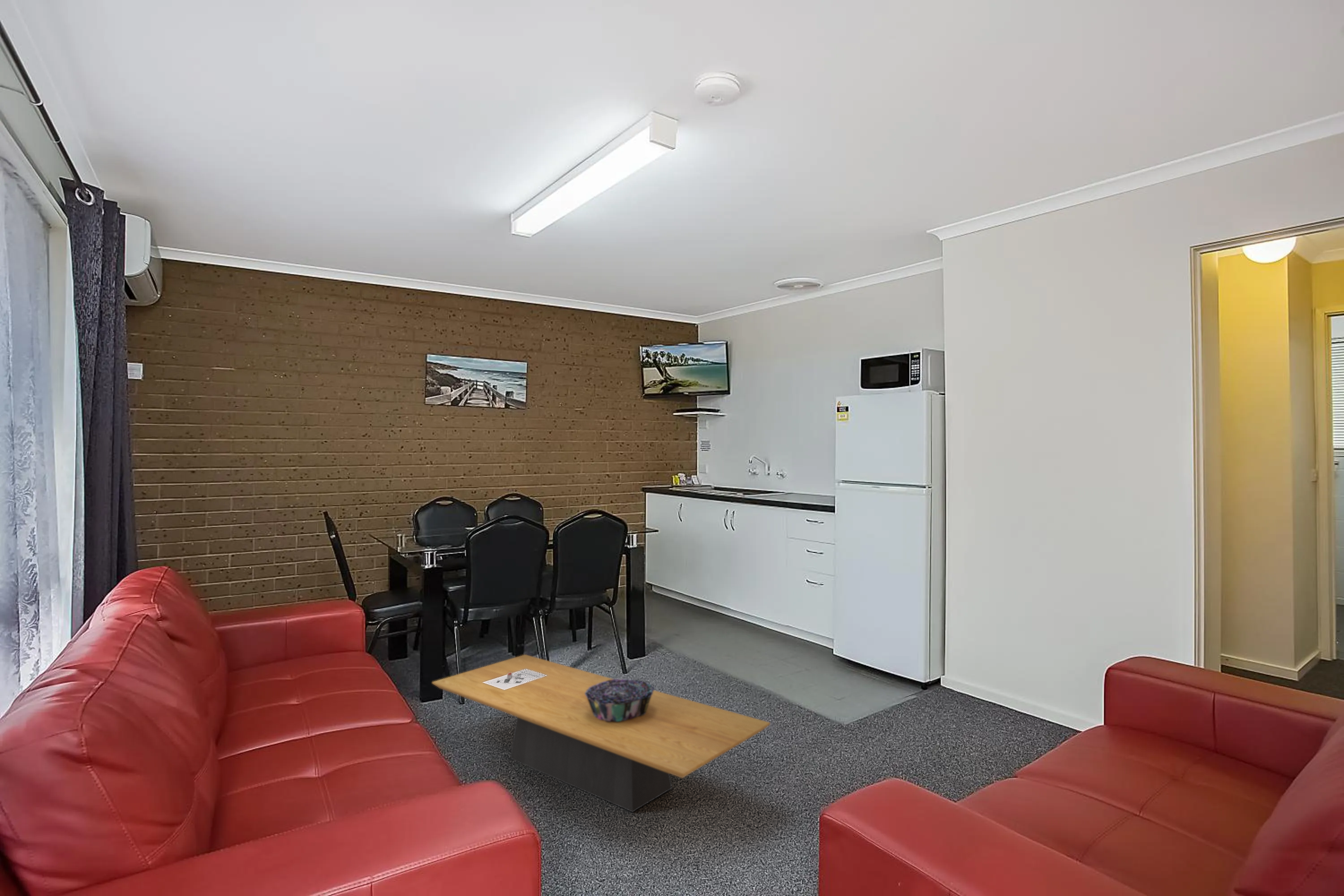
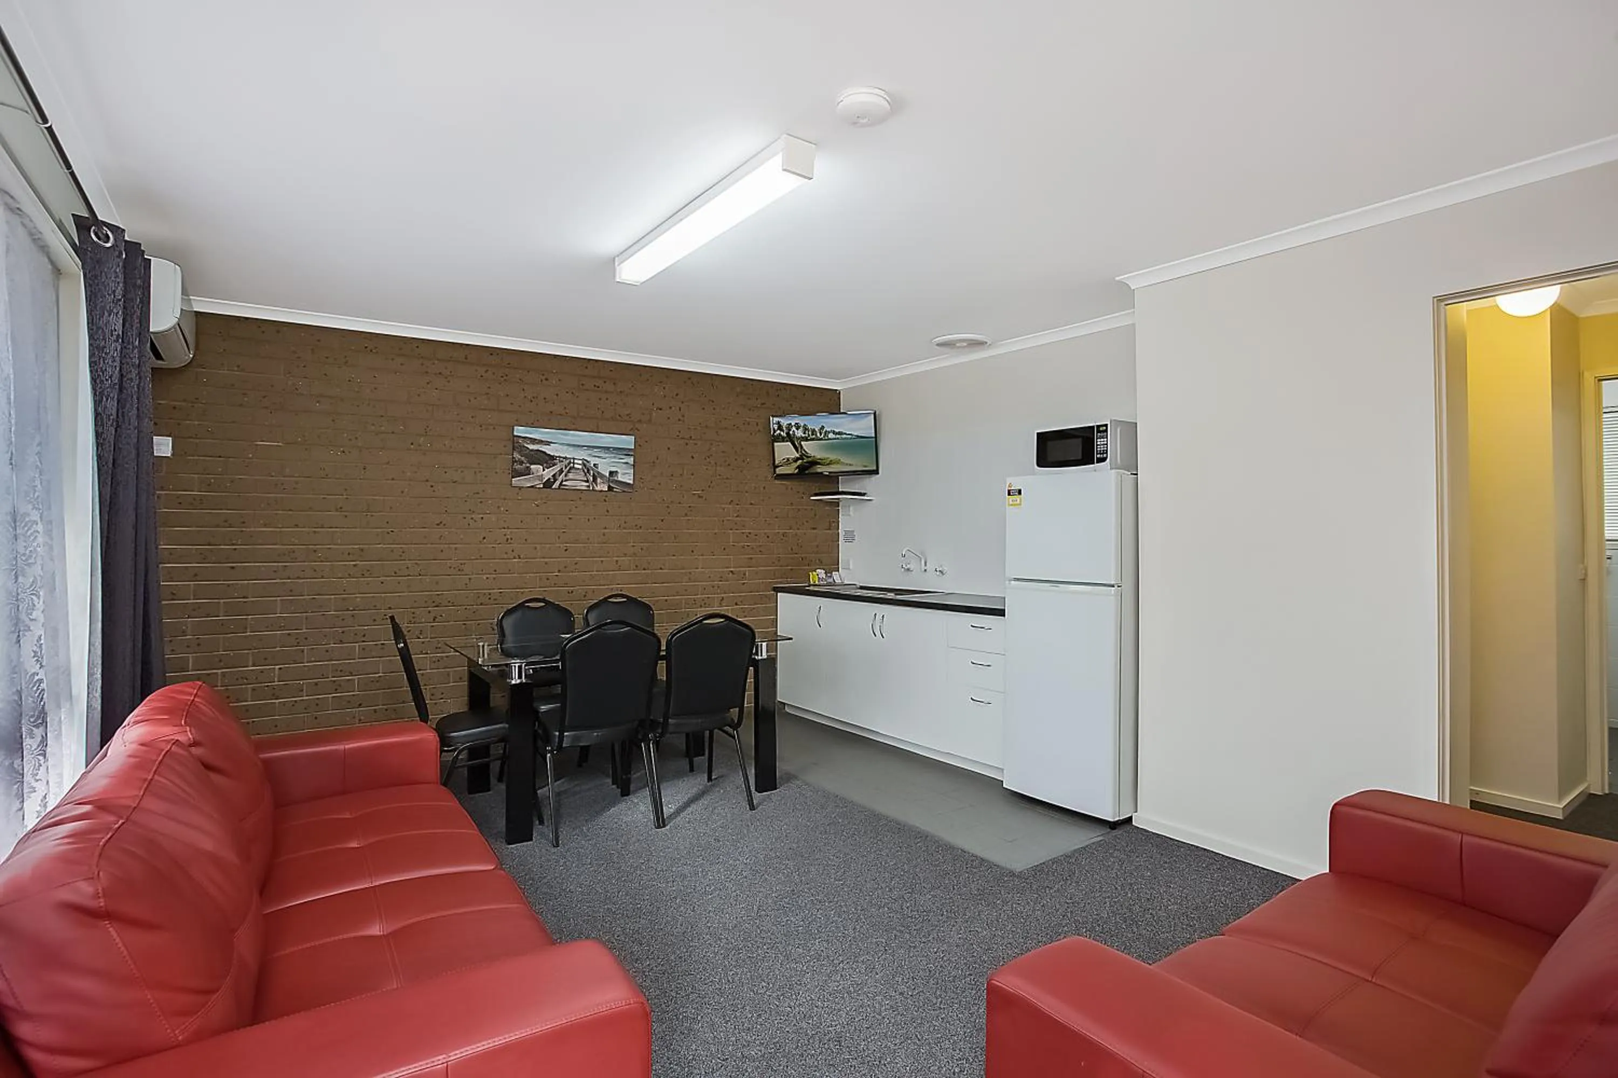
- decorative bowl (620, 700)
- coffee table (586, 737)
- architectural model (515, 676)
